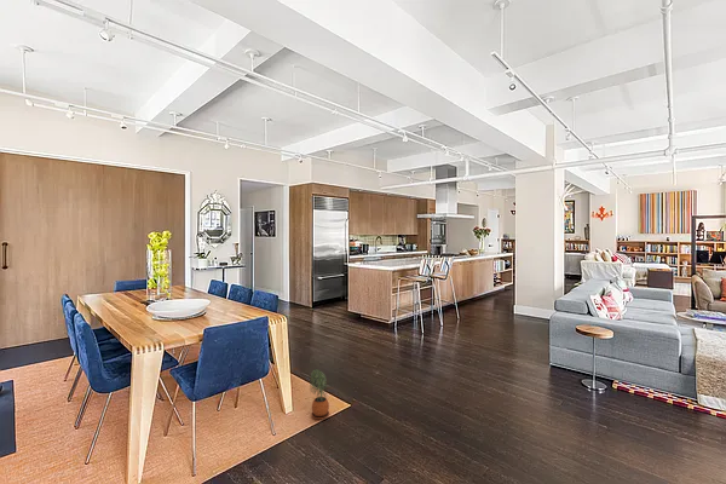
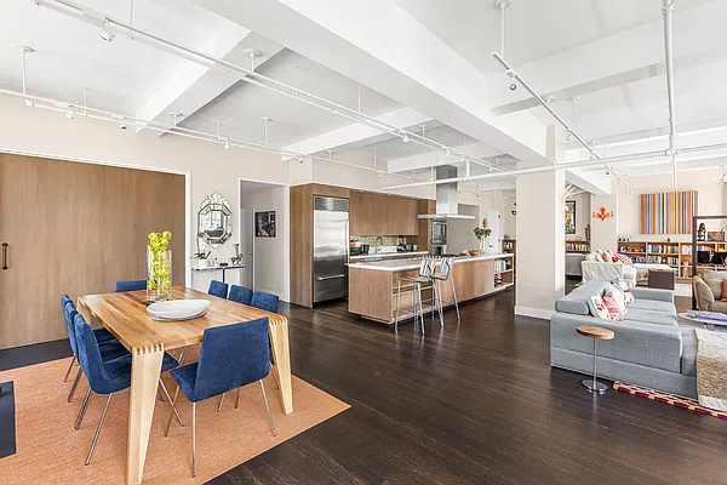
- potted plant (318, 393)
